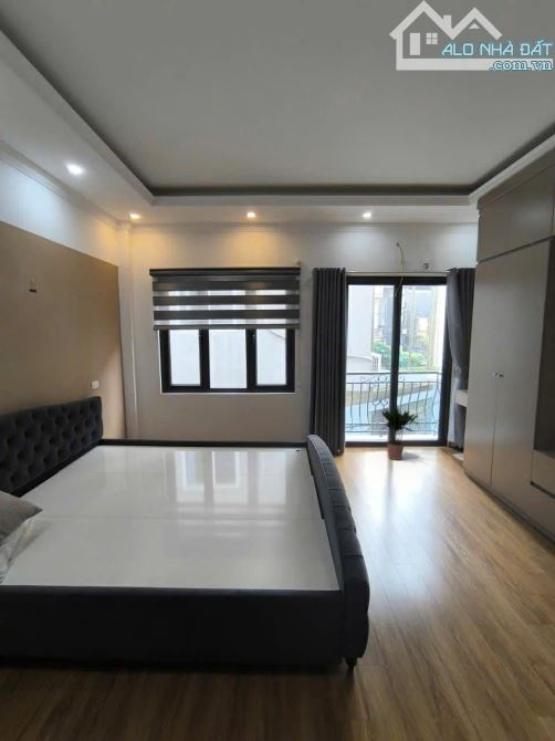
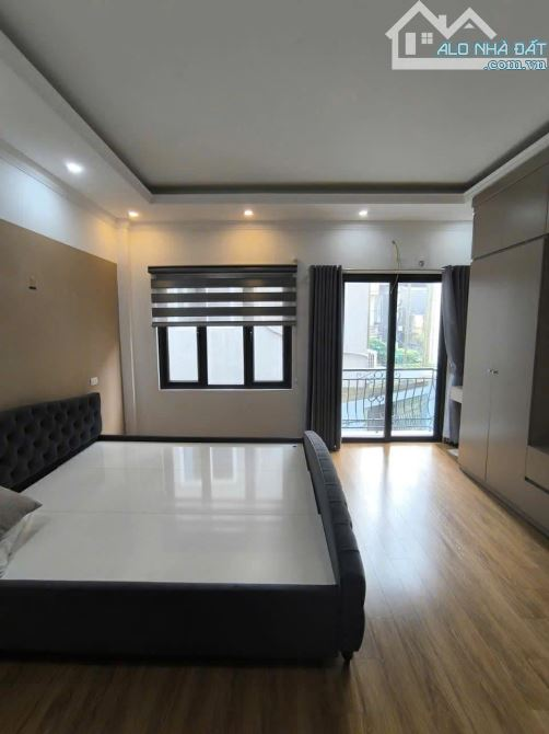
- potted plant (396, 431)
